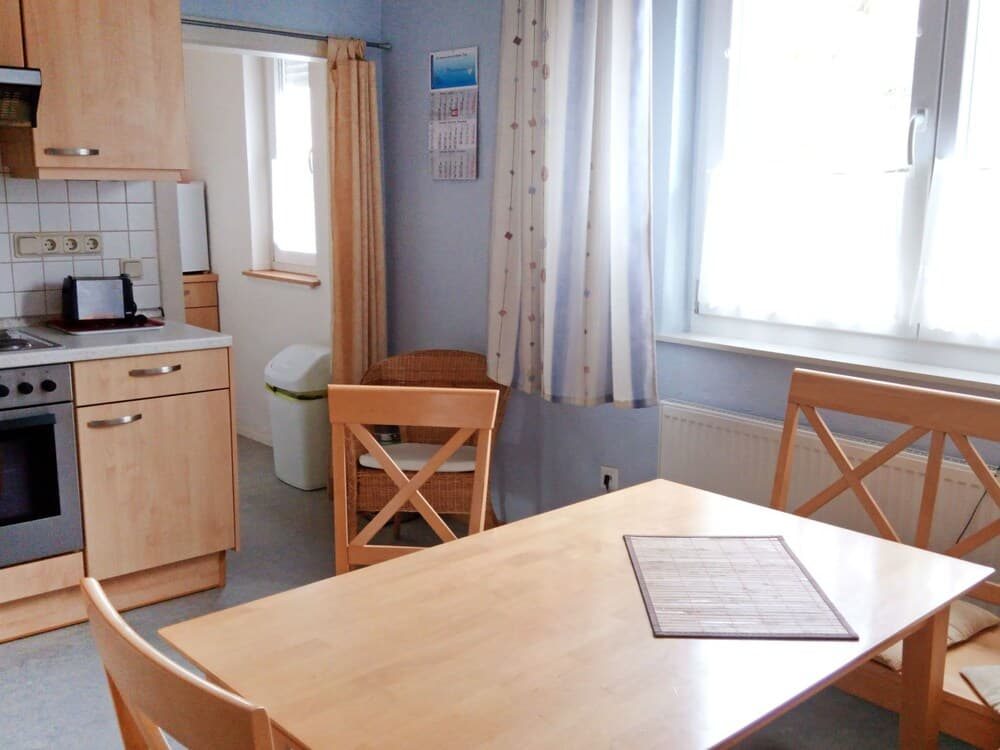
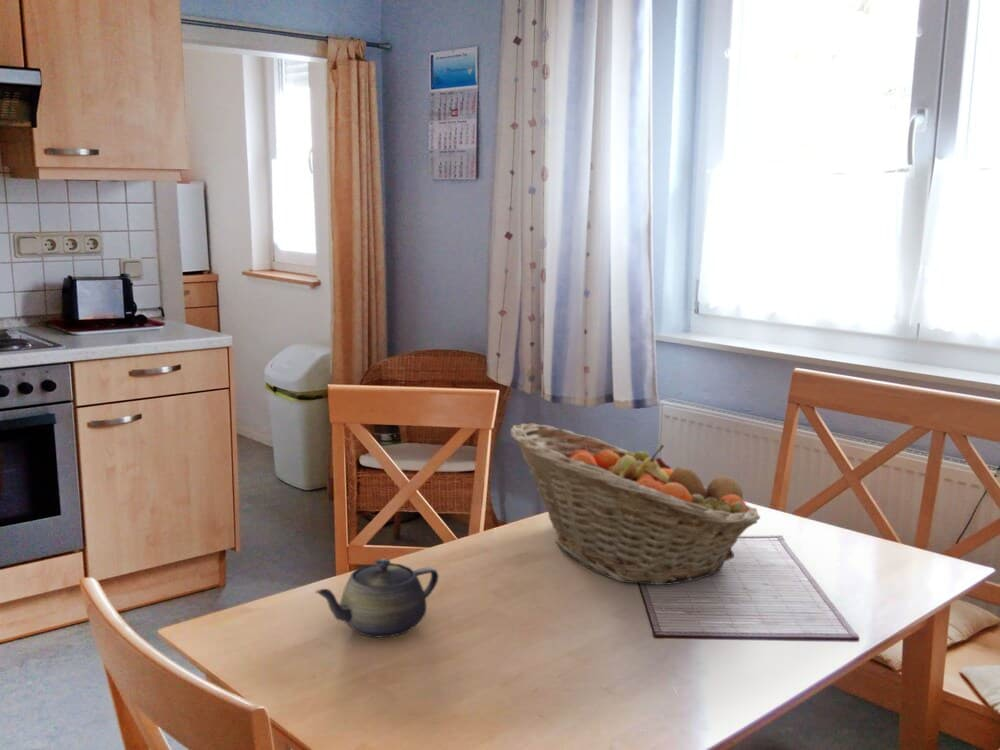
+ teapot (379, 594)
+ fruit basket (628, 491)
